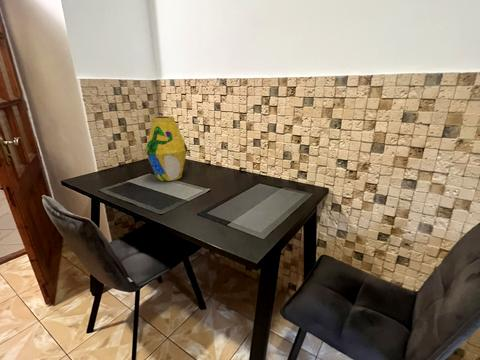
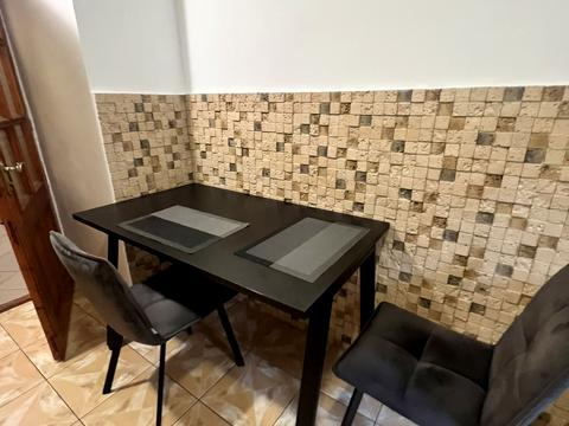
- vase (166, 148)
